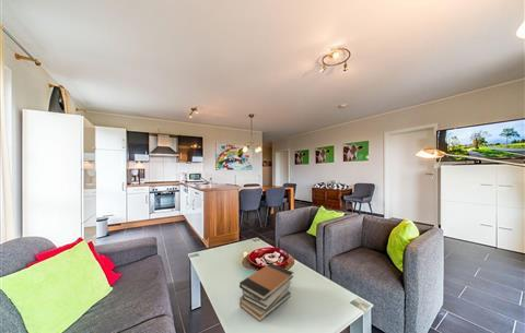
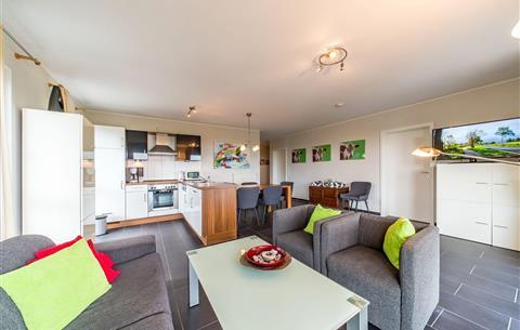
- book stack (267, 288)
